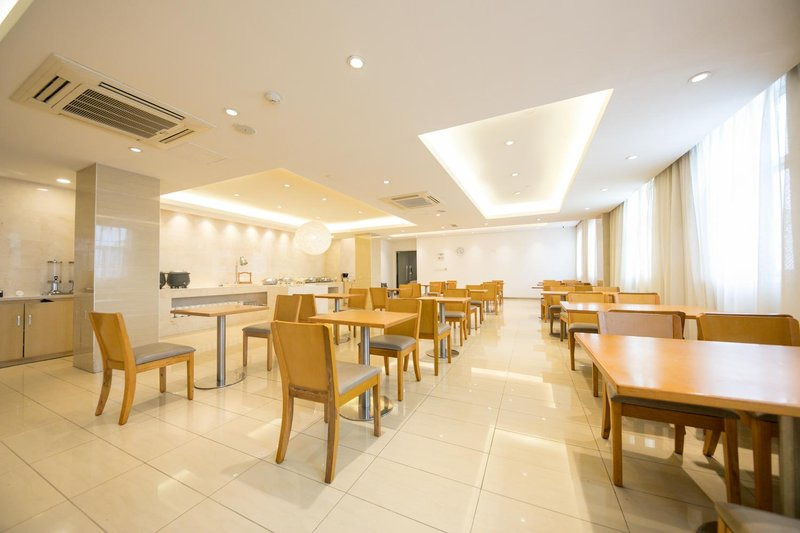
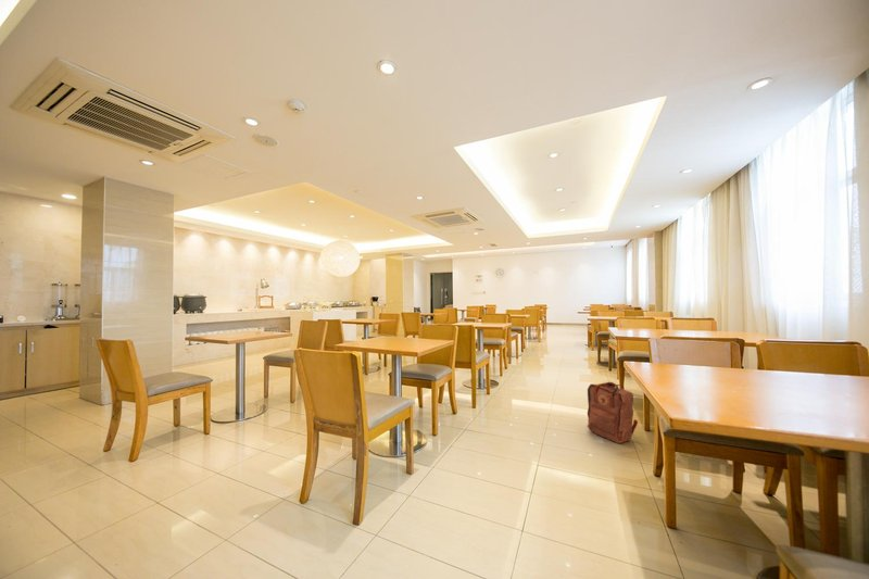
+ backpack (609, 407)
